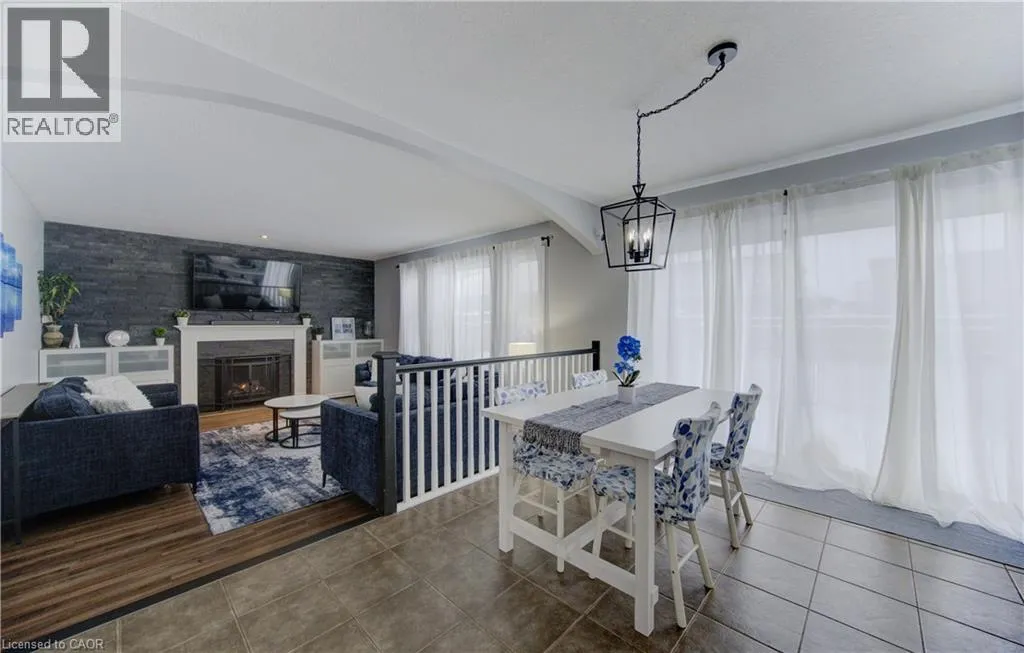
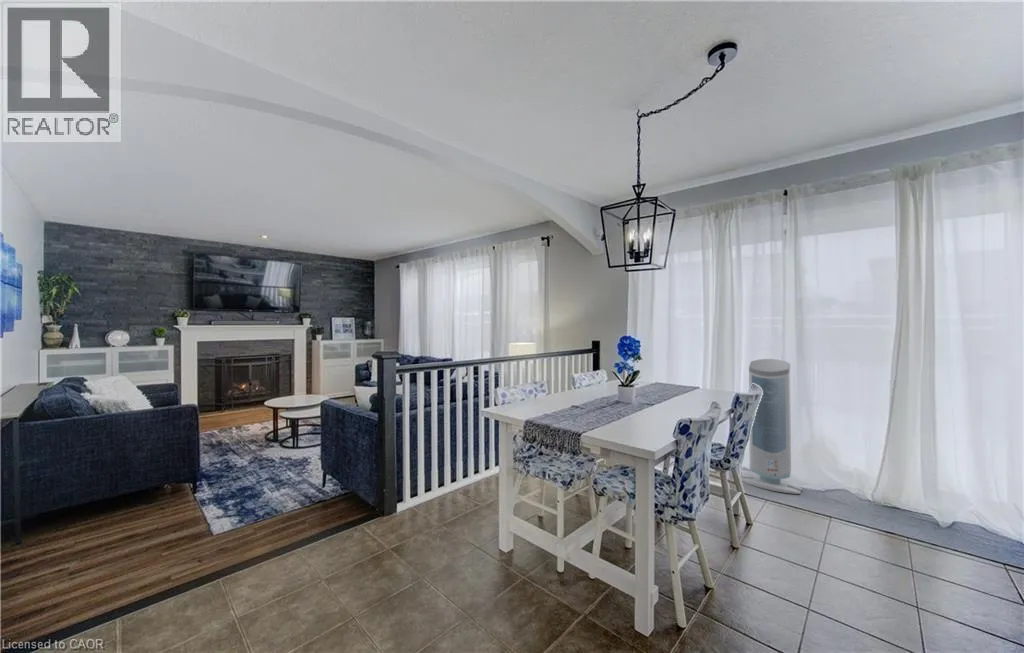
+ air purifier (769, 422)
